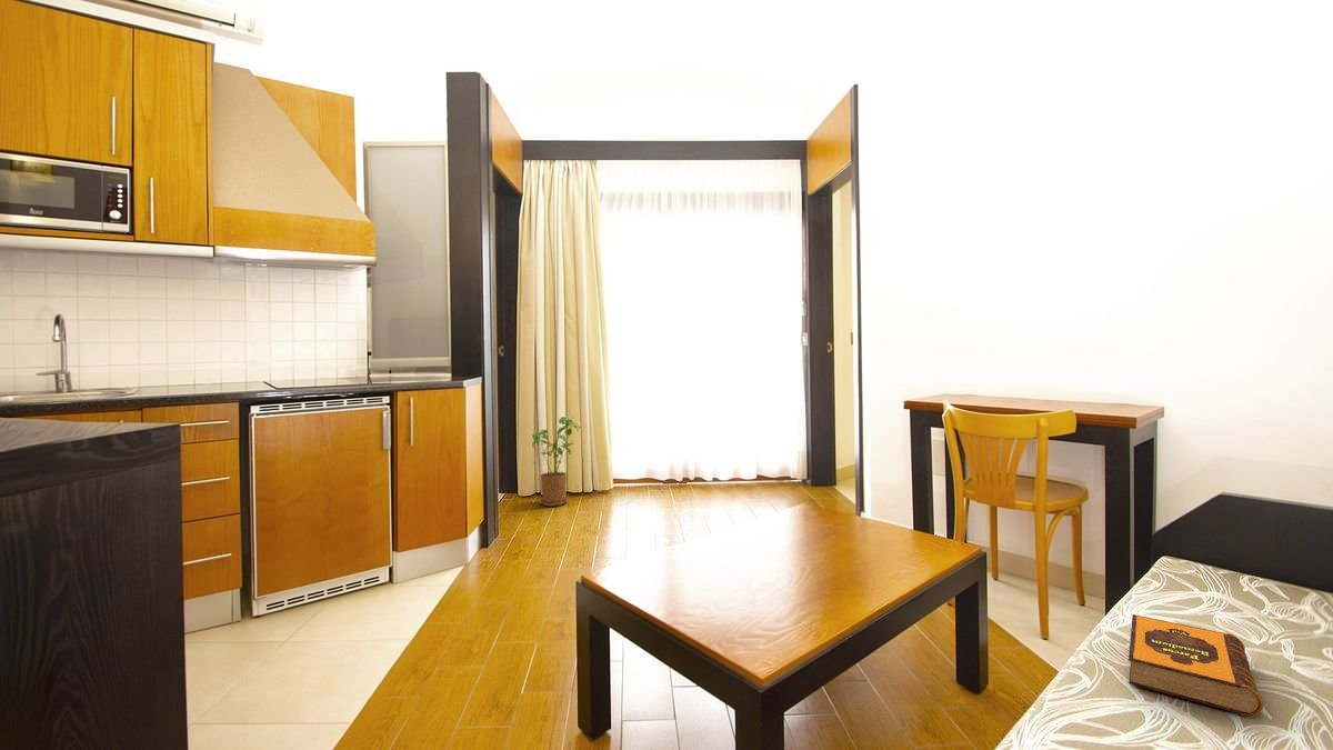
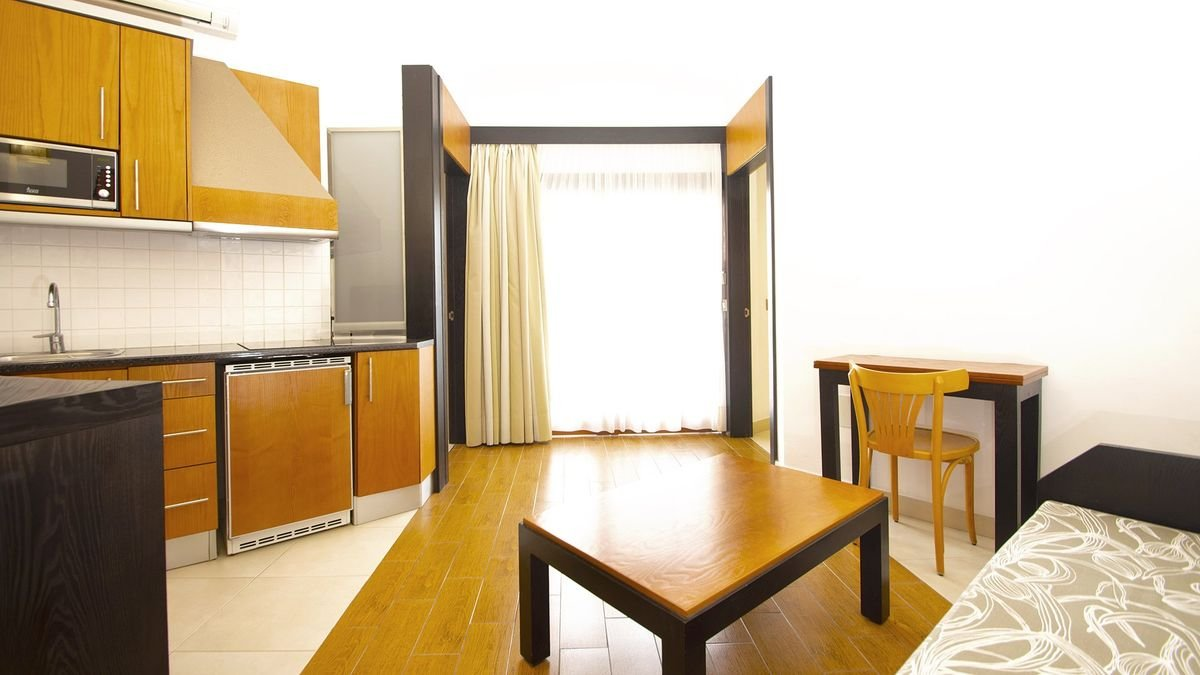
- hardback book (1189, 660)
- house plant (555, 461)
